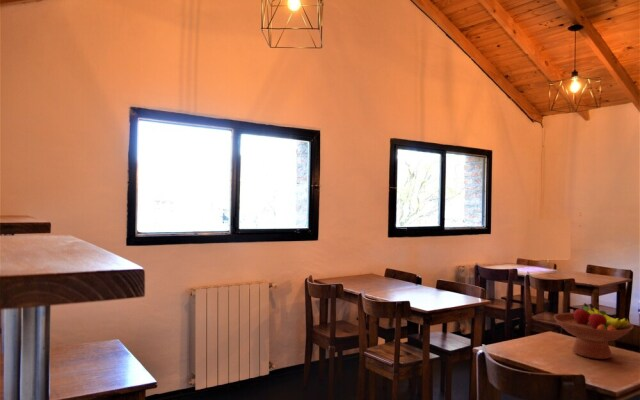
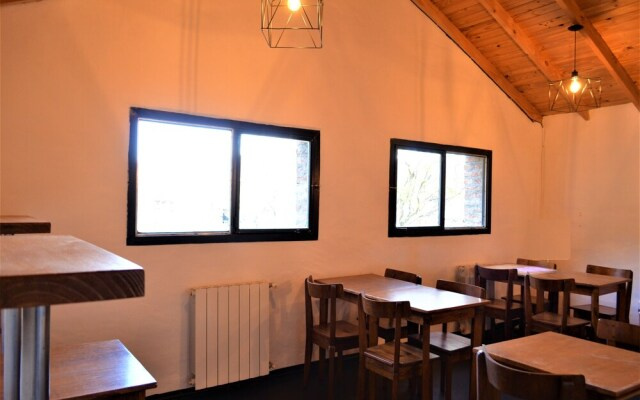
- fruit bowl (591, 331)
